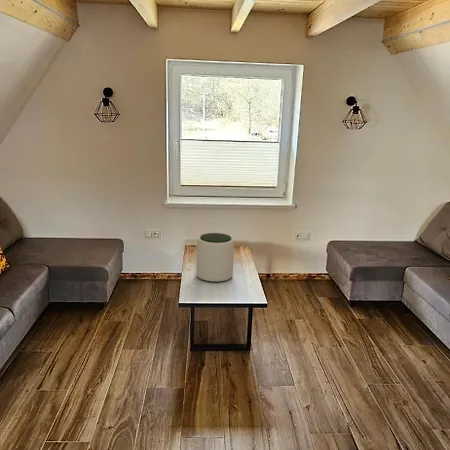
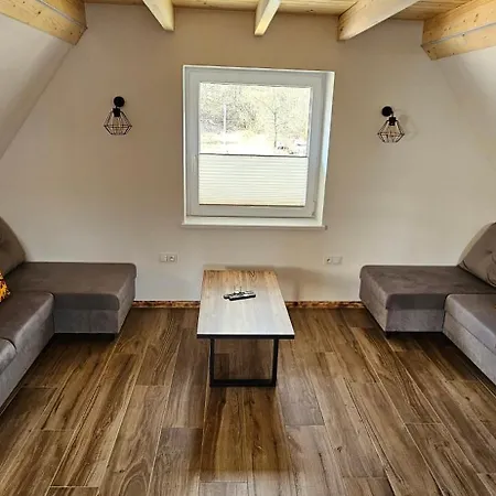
- plant pot (215, 256)
